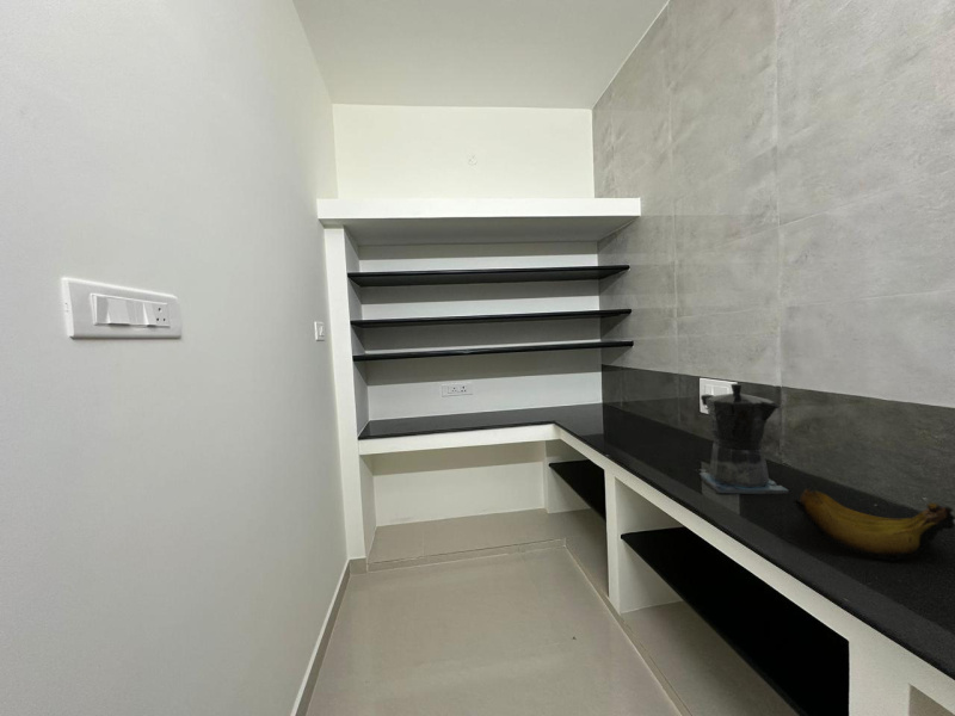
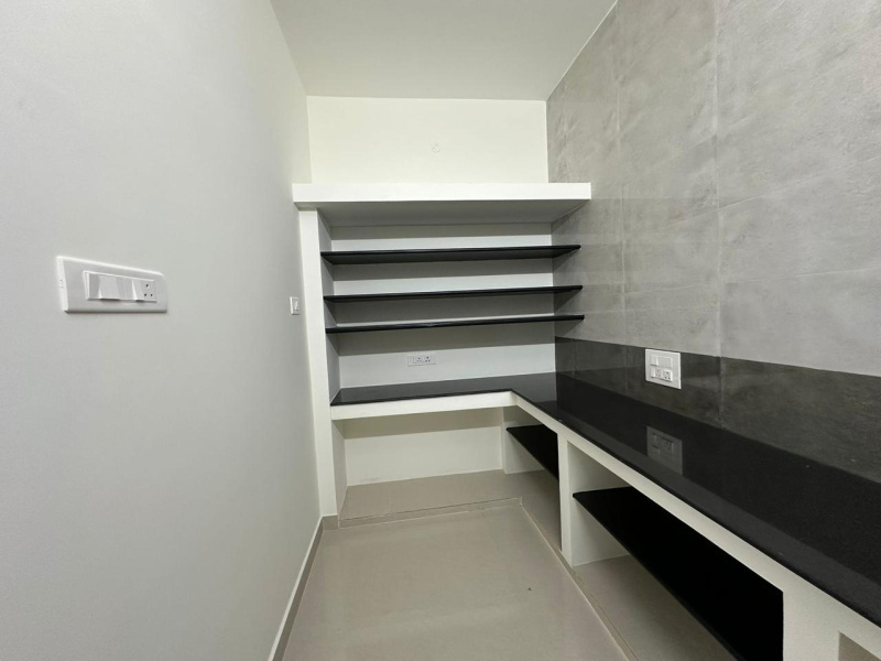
- banana bunch (855, 511)
- coffee maker (735, 432)
